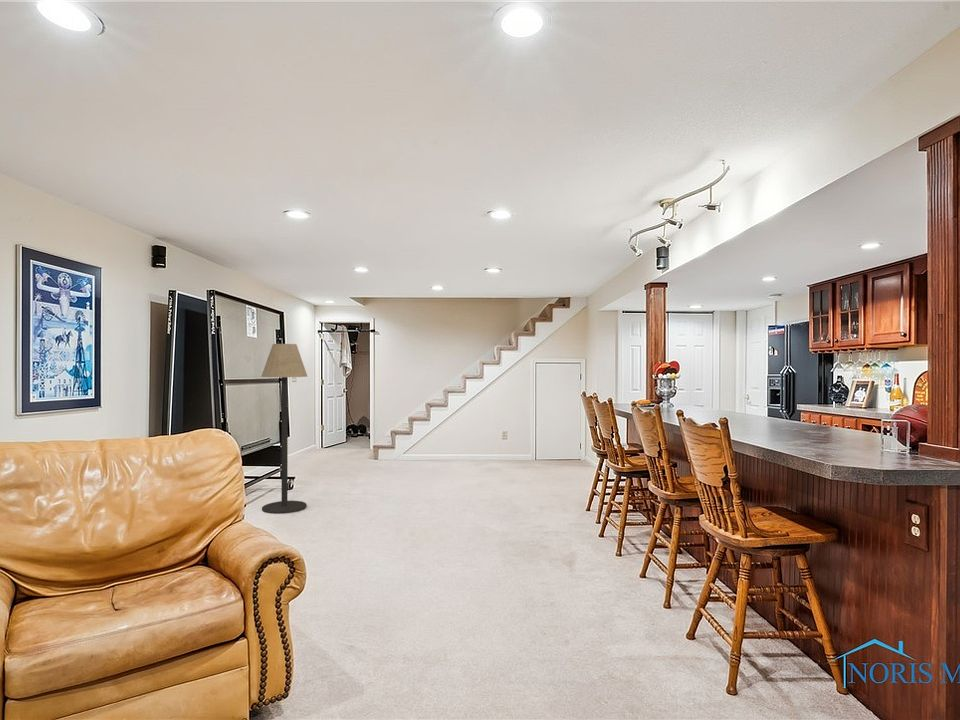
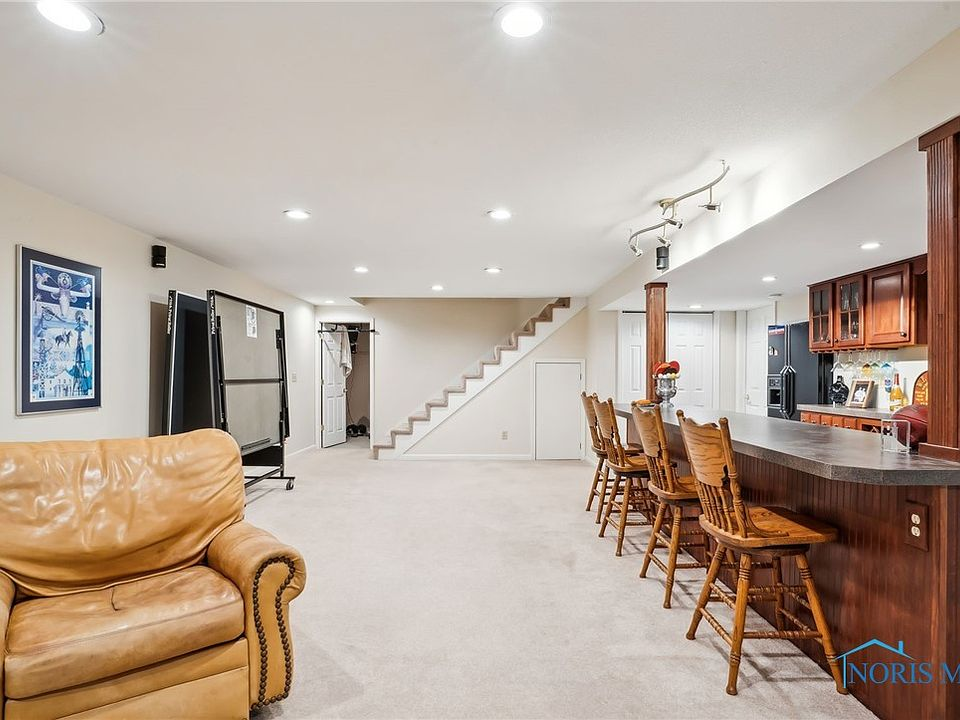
- floor lamp (284, 426)
